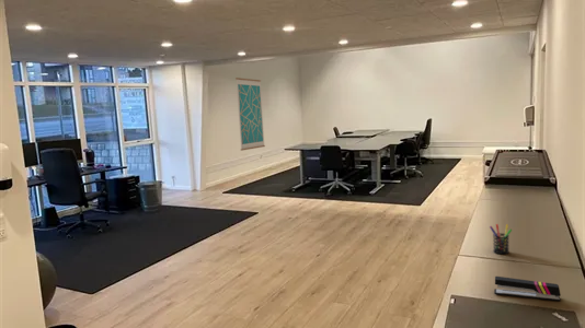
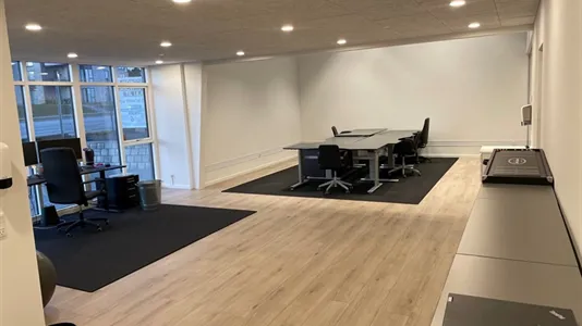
- pen holder (502, 237)
- wall art (251, 114)
- stapler (526, 288)
